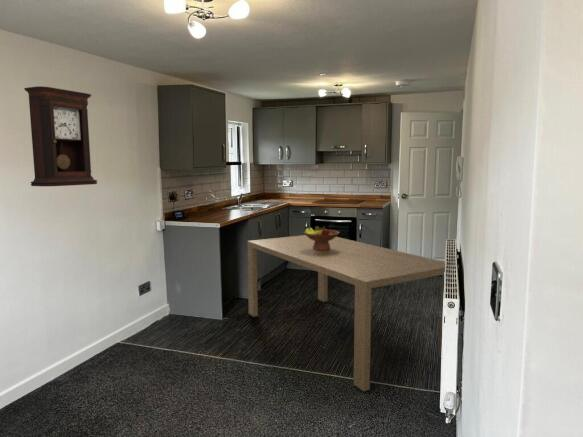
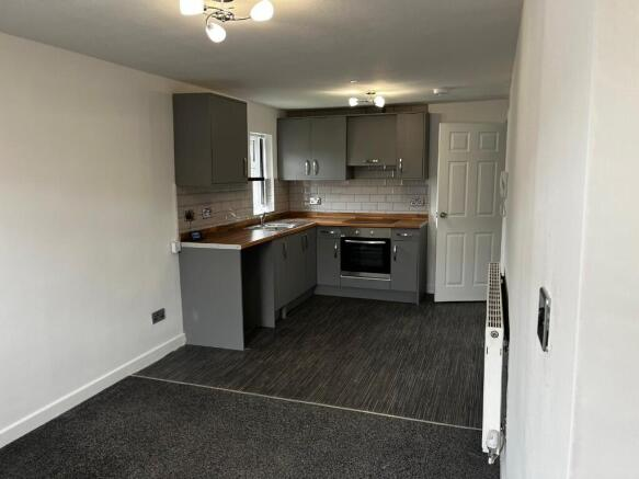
- pendulum clock (64, 138)
- dining table (327, 288)
- fruit bowl (321, 237)
